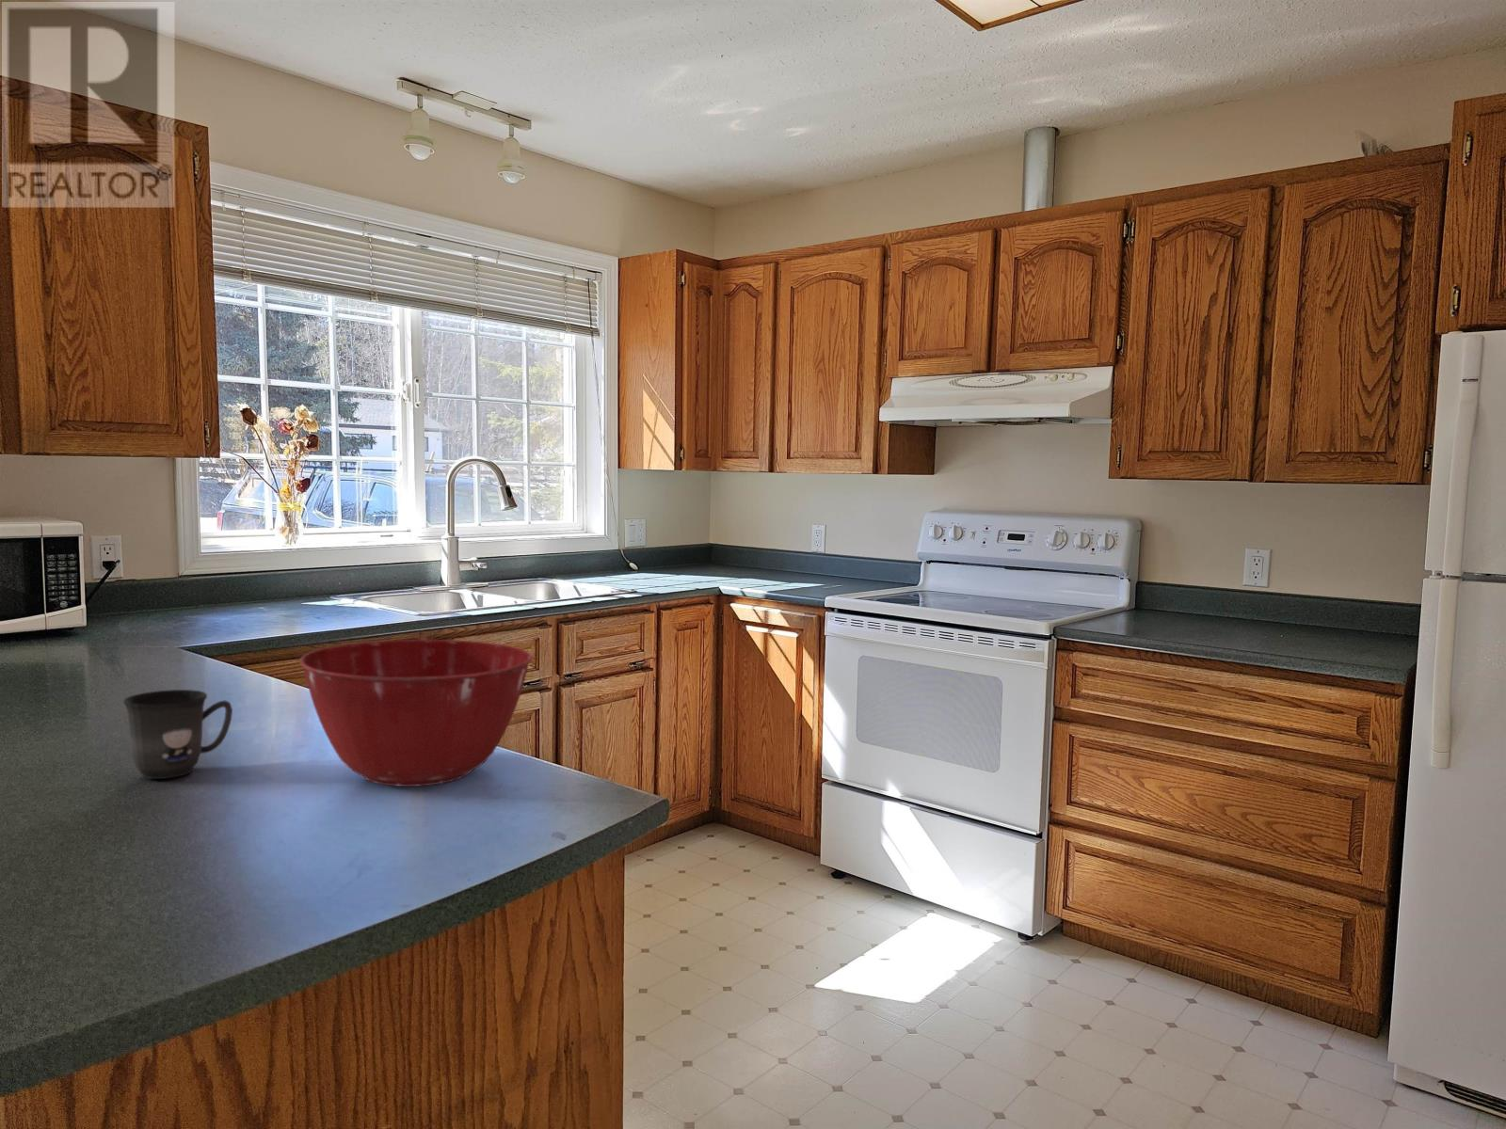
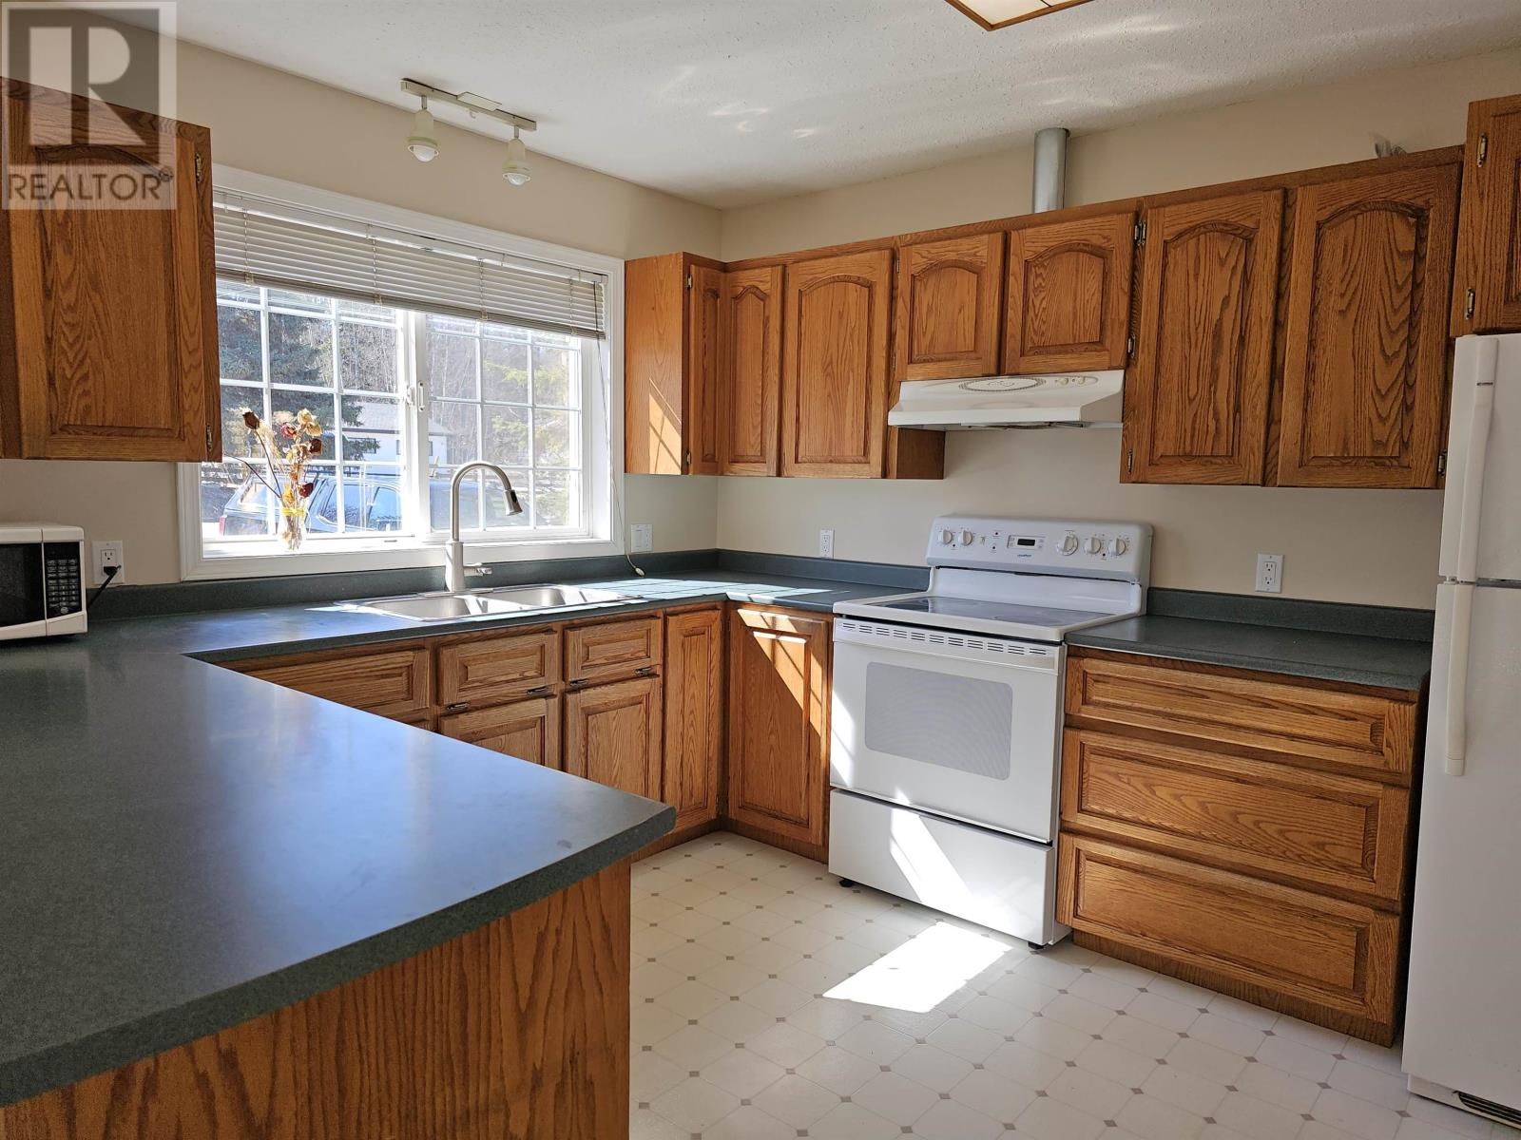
- mixing bowl (420, 713)
- mug (180, 732)
